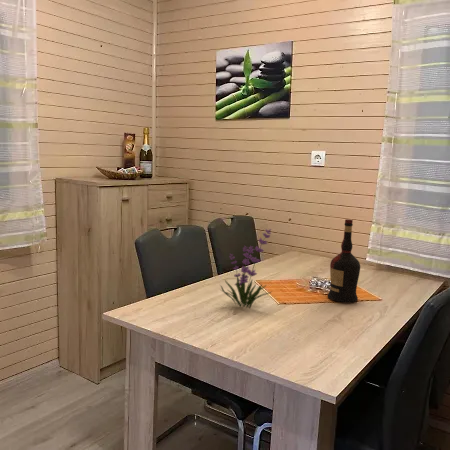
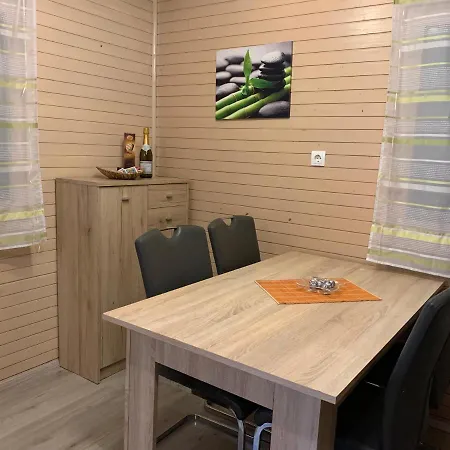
- liquor (345, 259)
- plant (246, 267)
